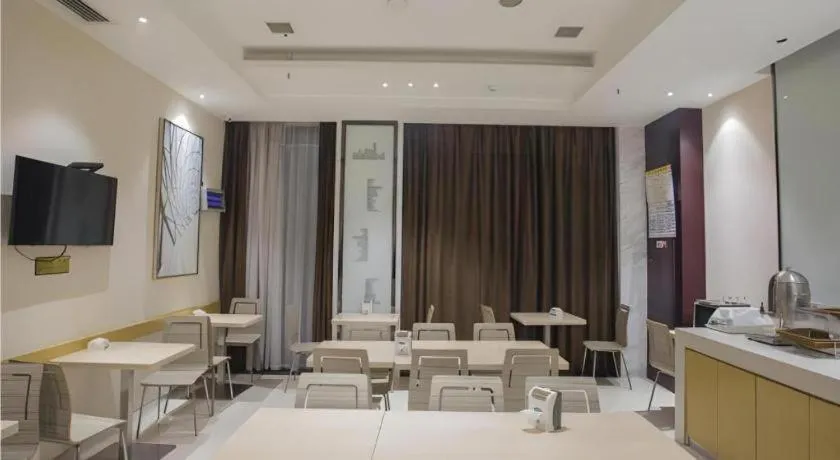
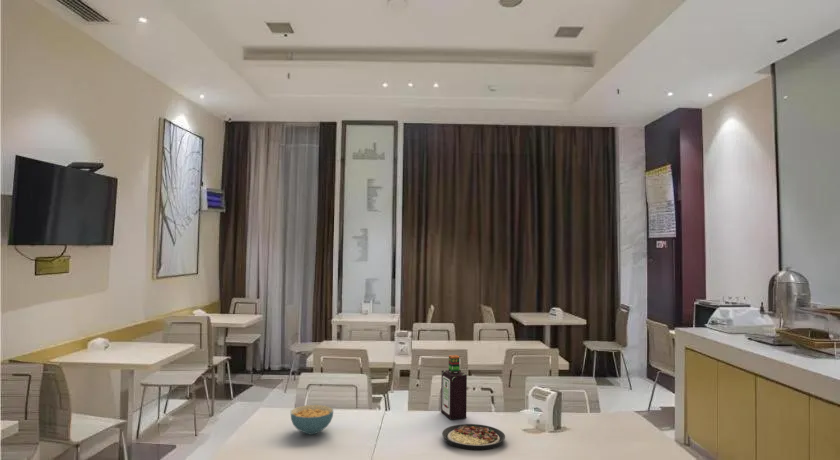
+ bottle (453, 385)
+ plate (473, 435)
+ cereal bowl (311, 421)
